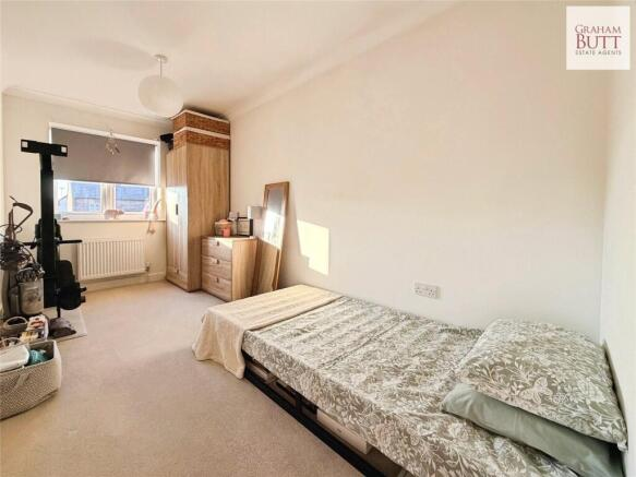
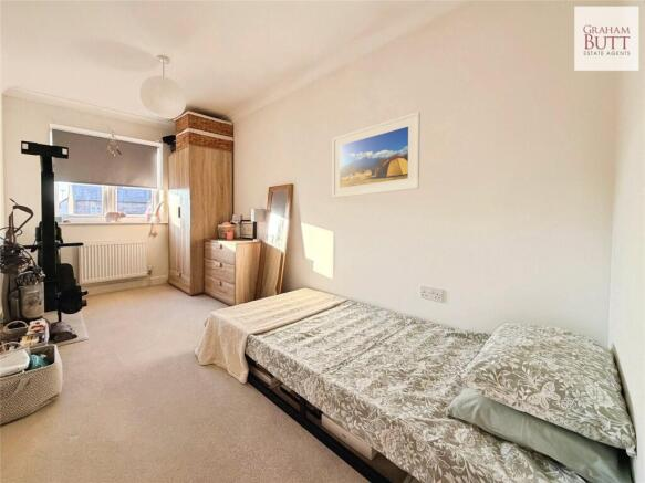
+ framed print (371, 160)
